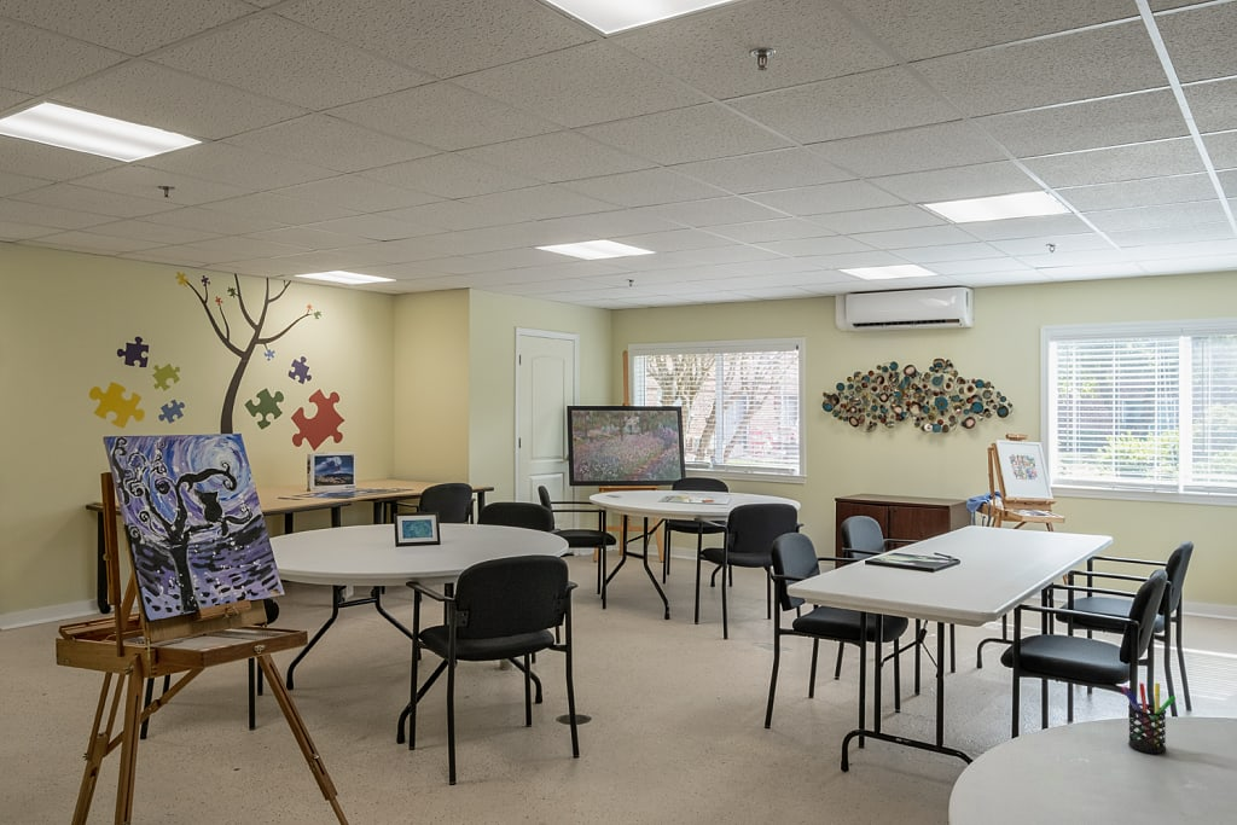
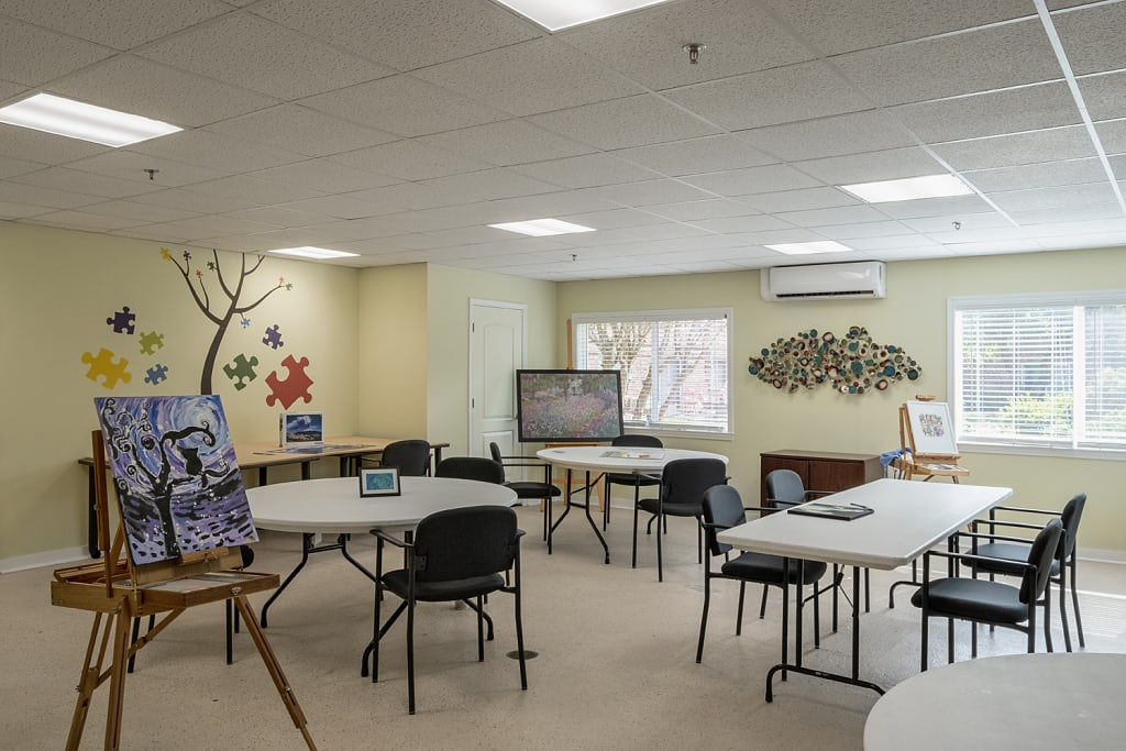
- pen holder (1150, 714)
